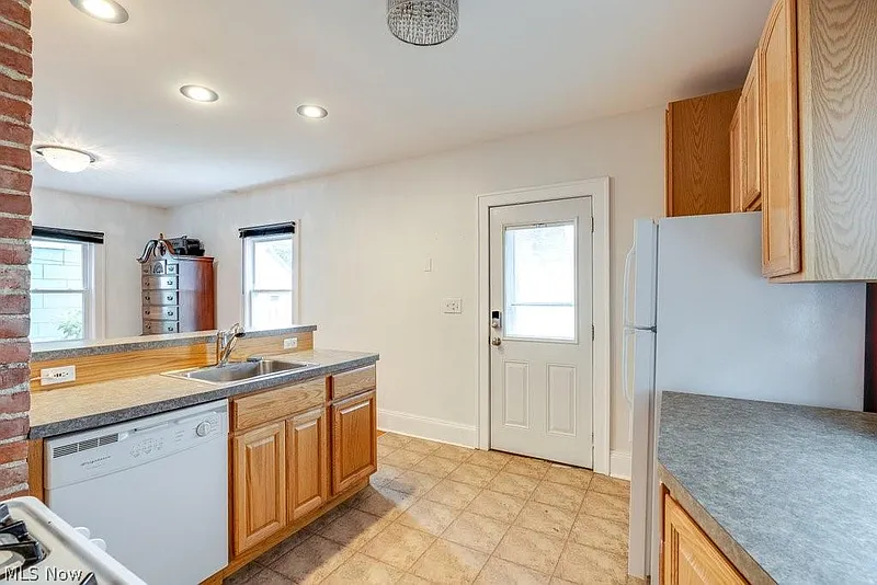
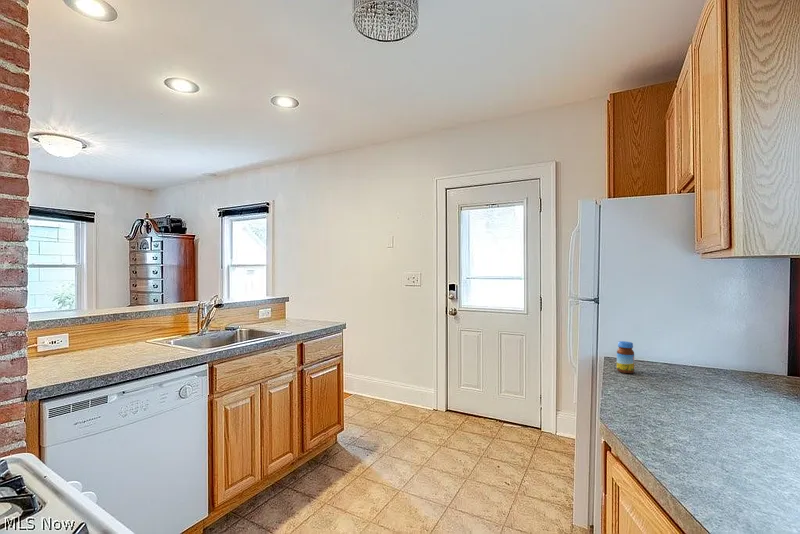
+ jar (625, 356)
